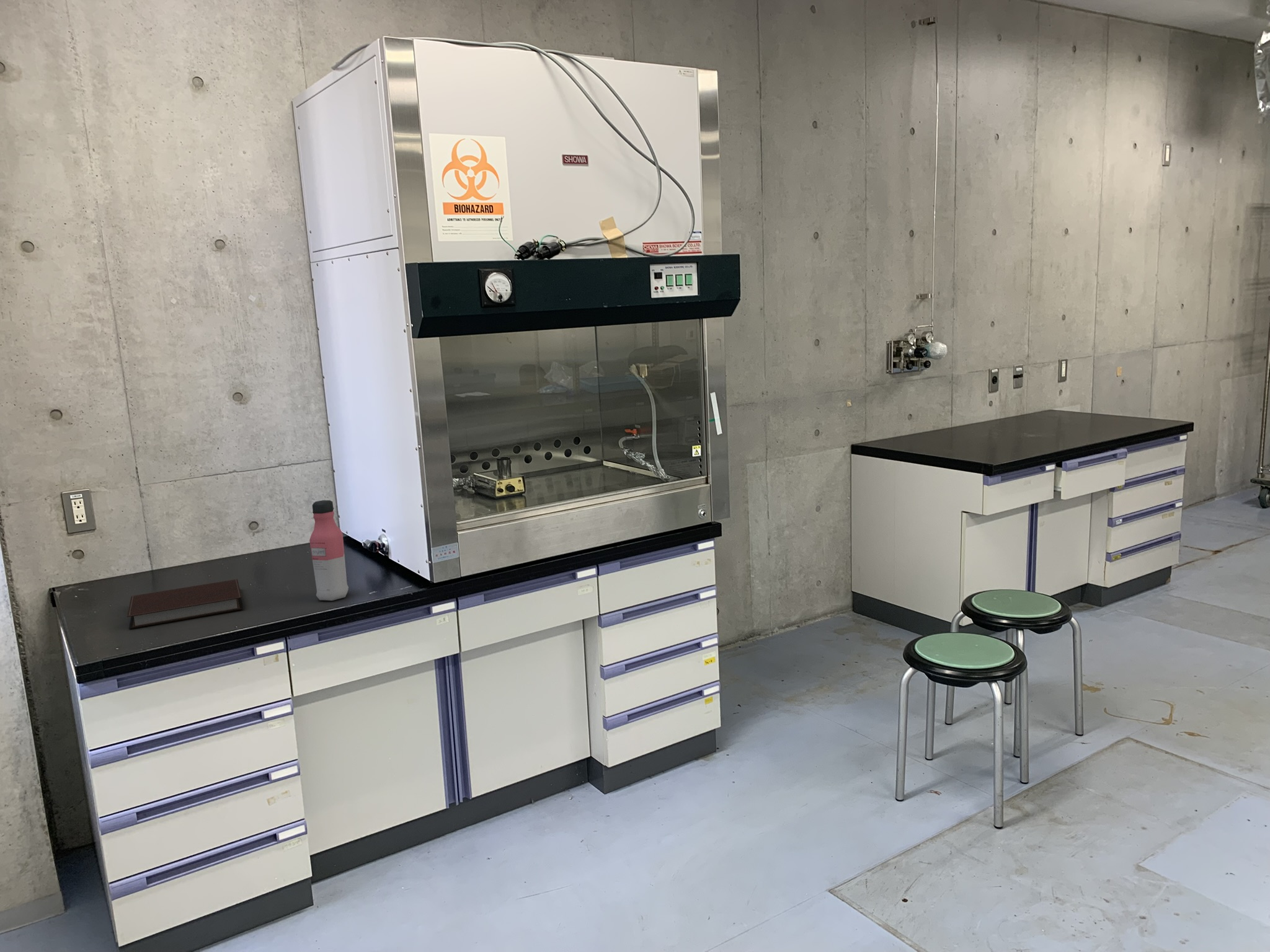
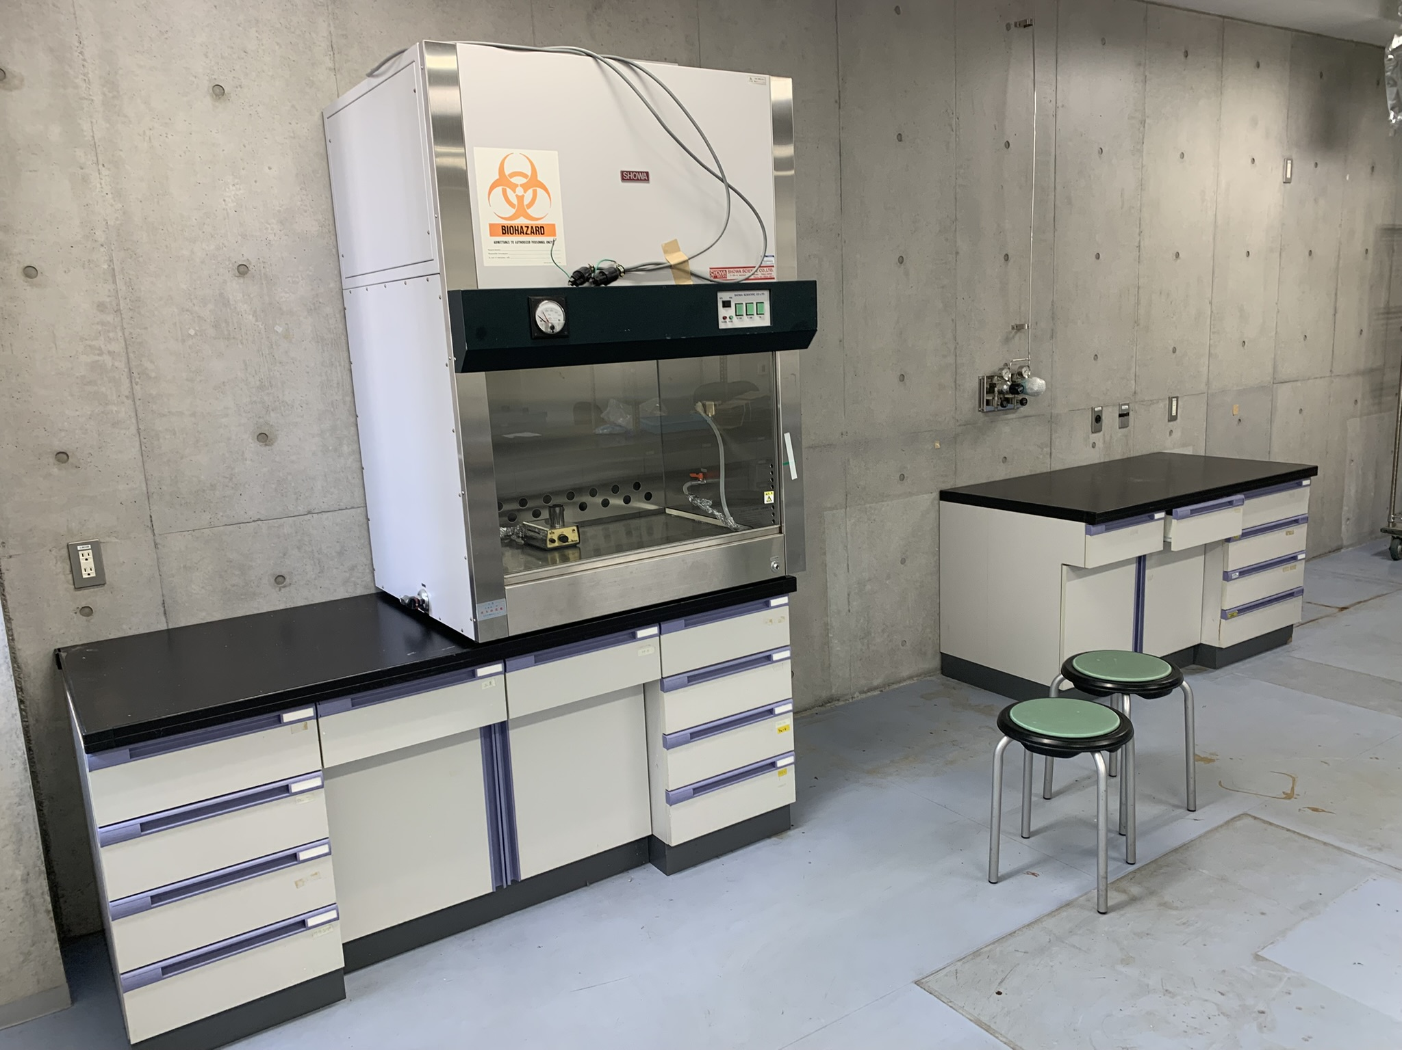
- water bottle (327, 549)
- notebook (186, 602)
